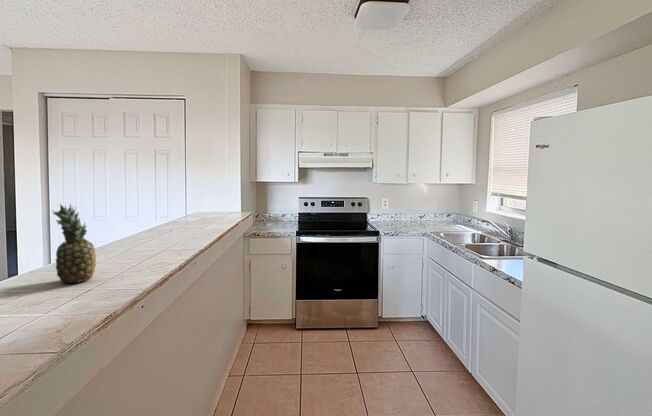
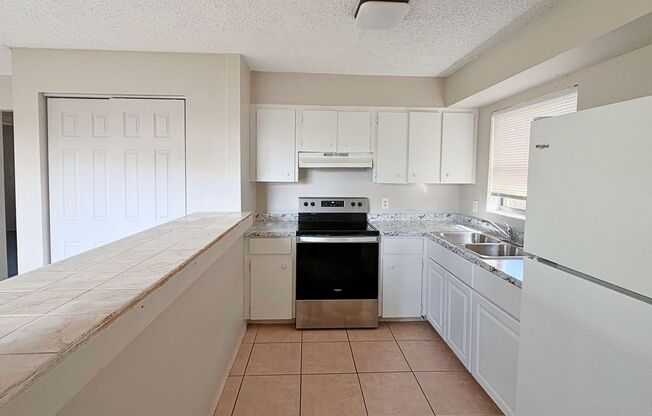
- fruit (74, 242)
